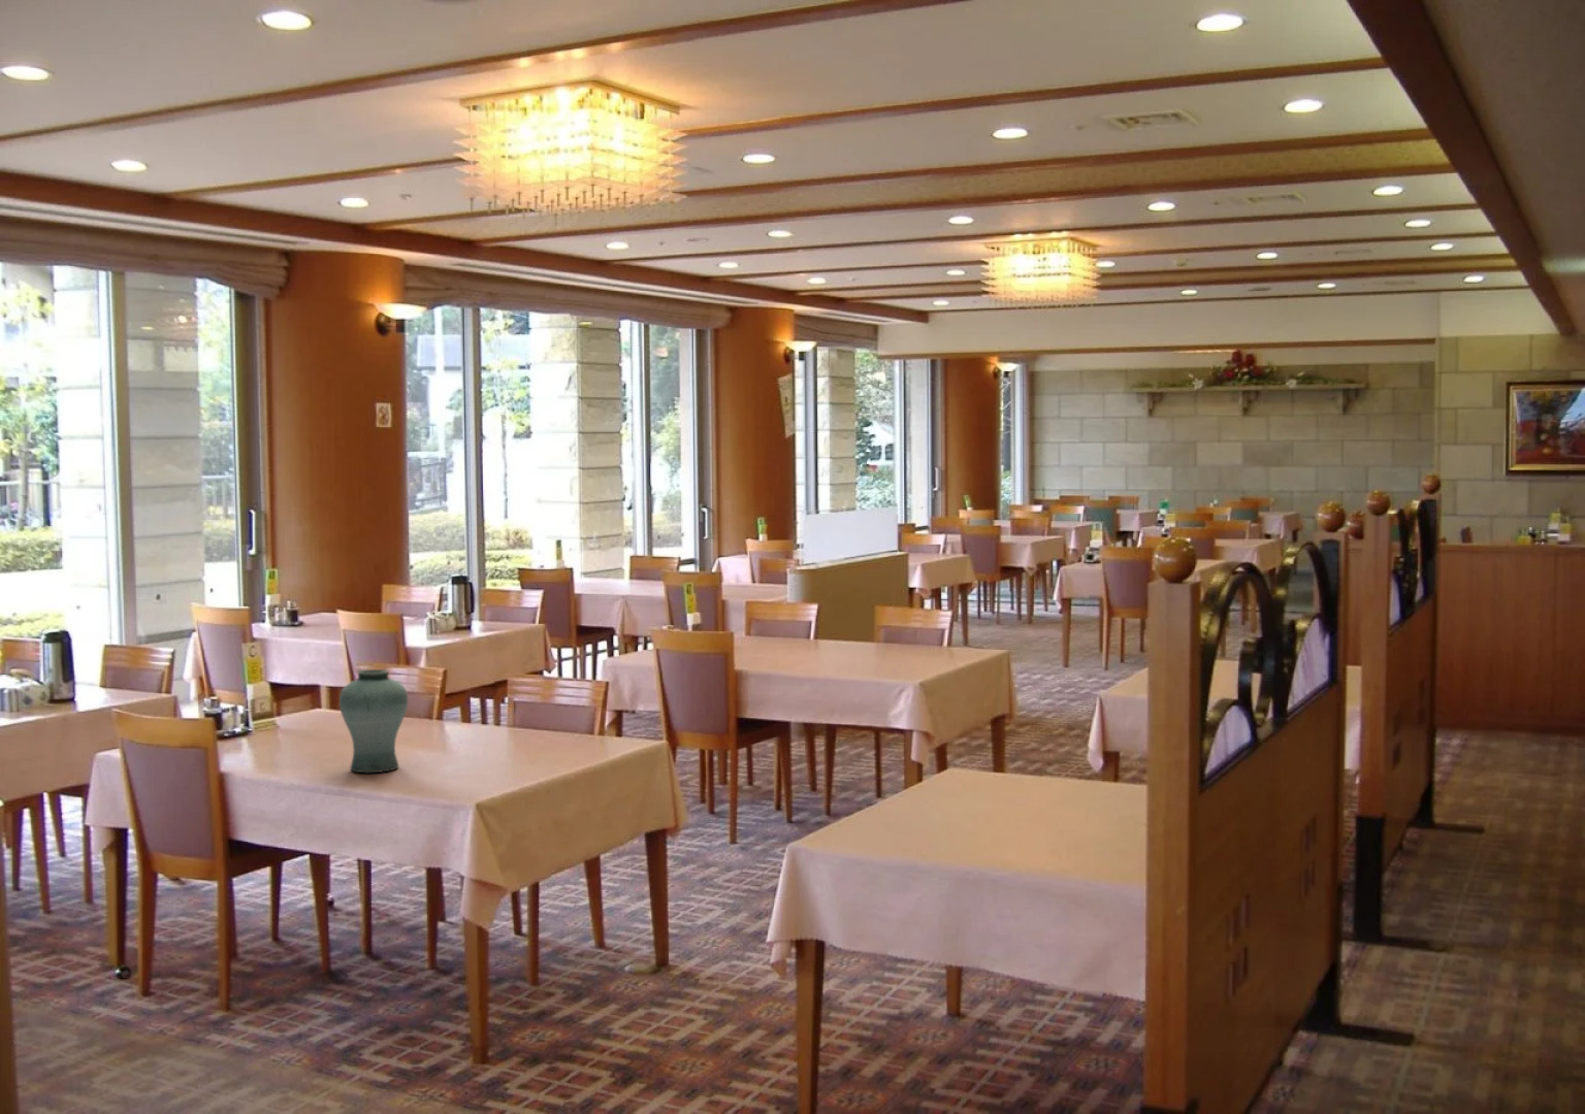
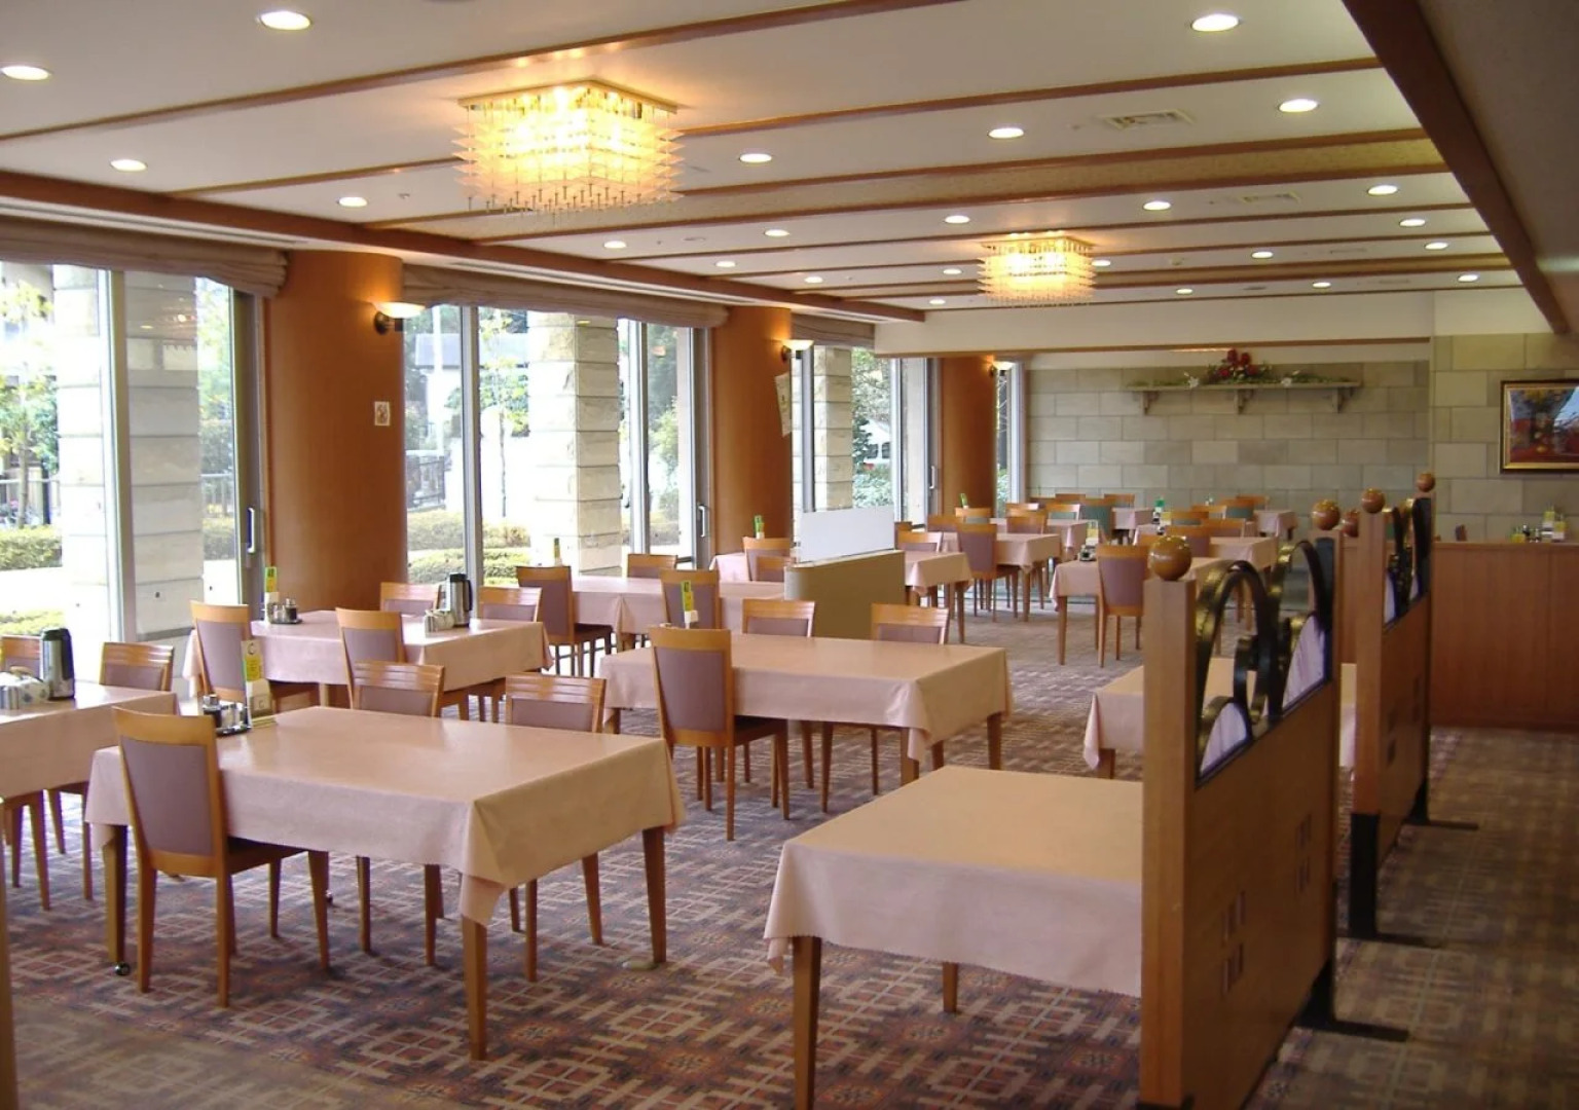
- vase (374, 719)
